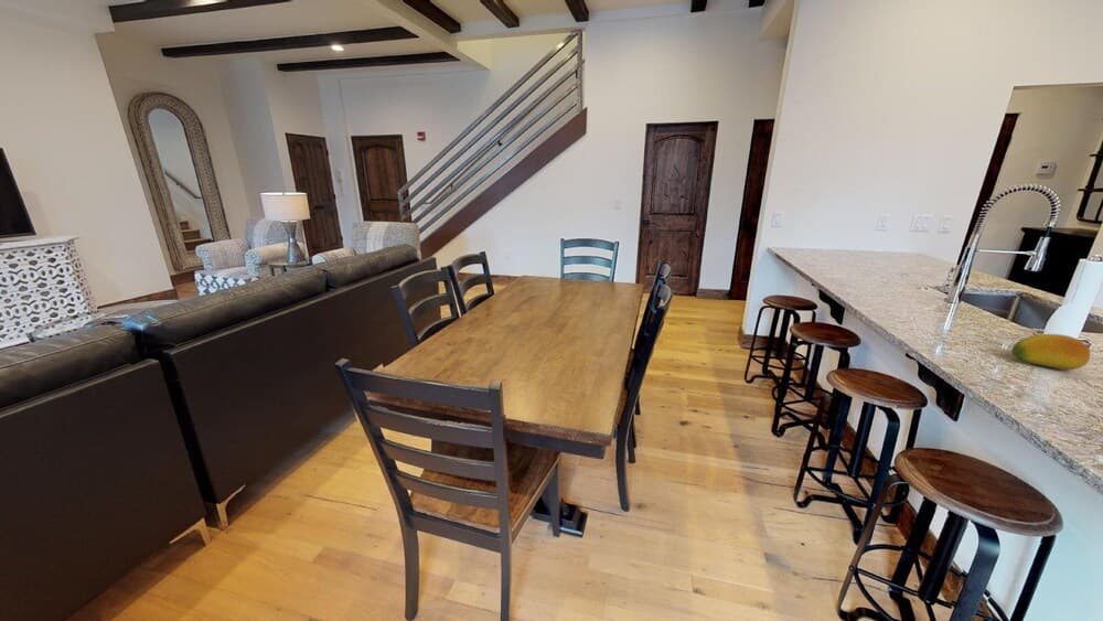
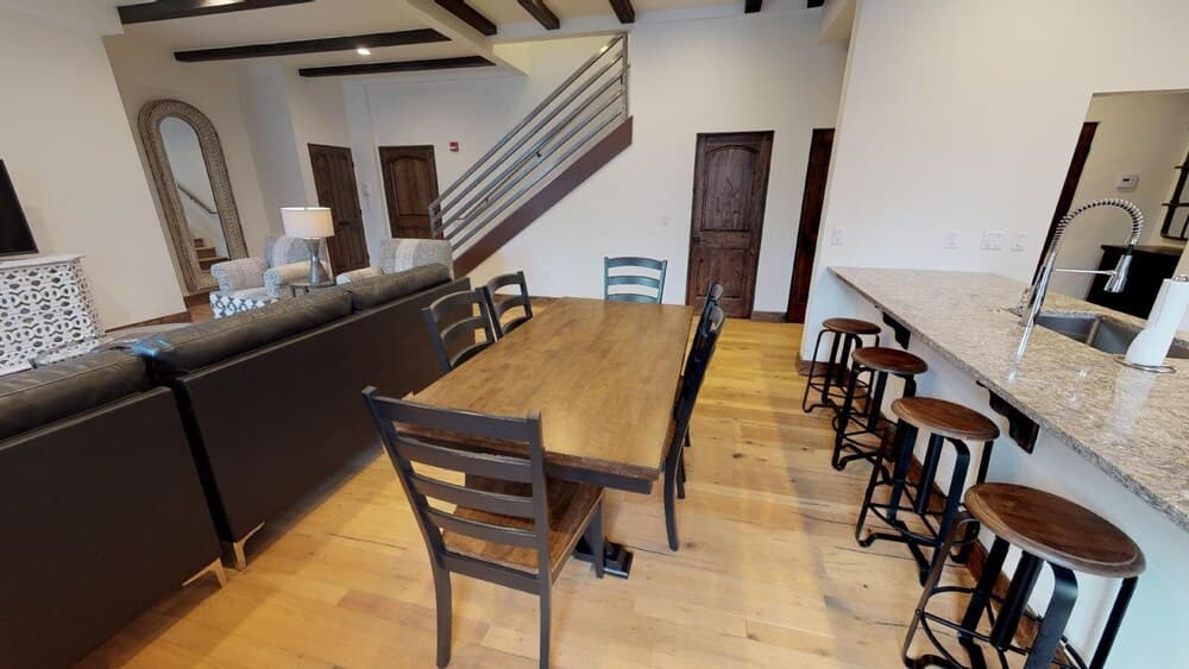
- fruit (1049, 350)
